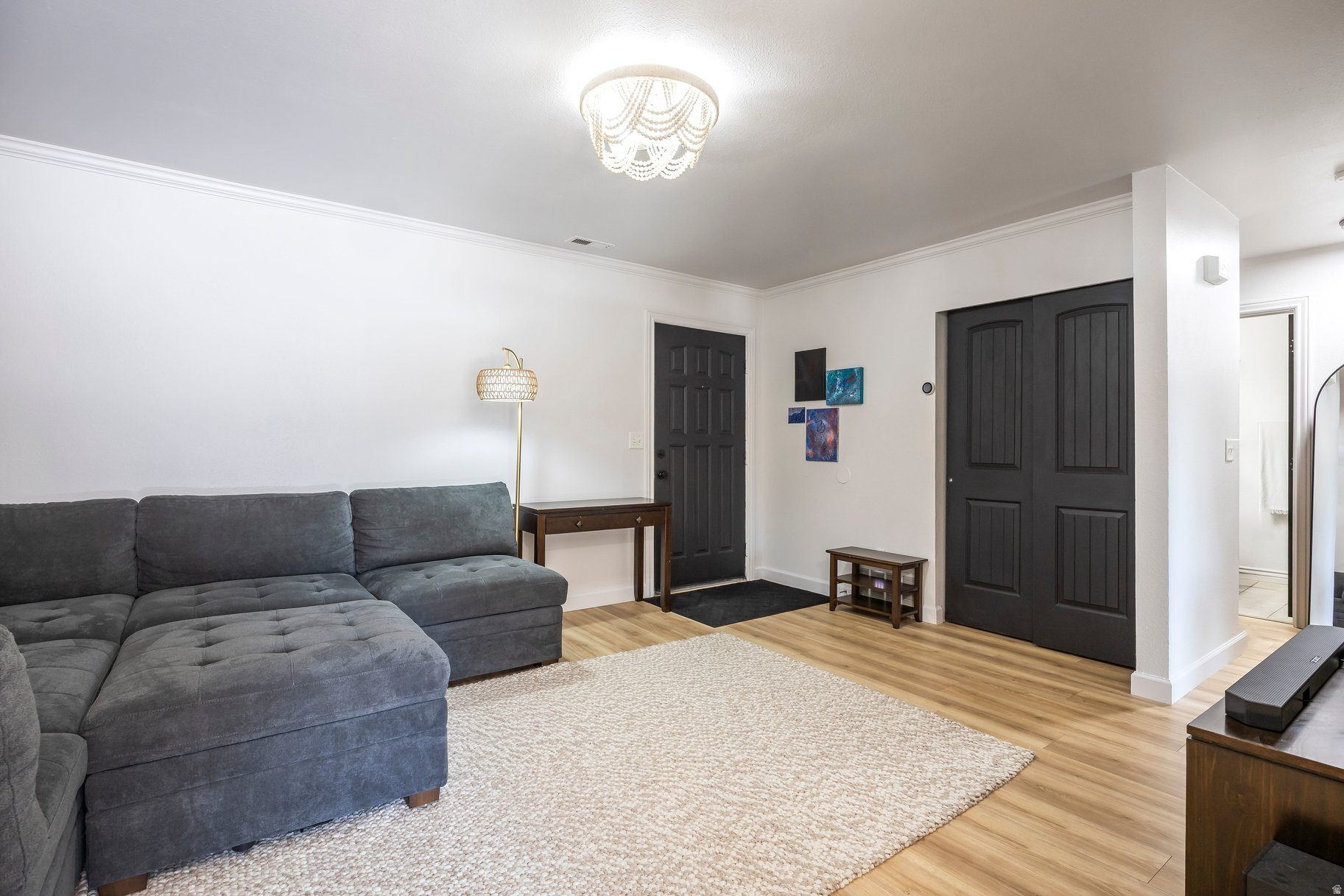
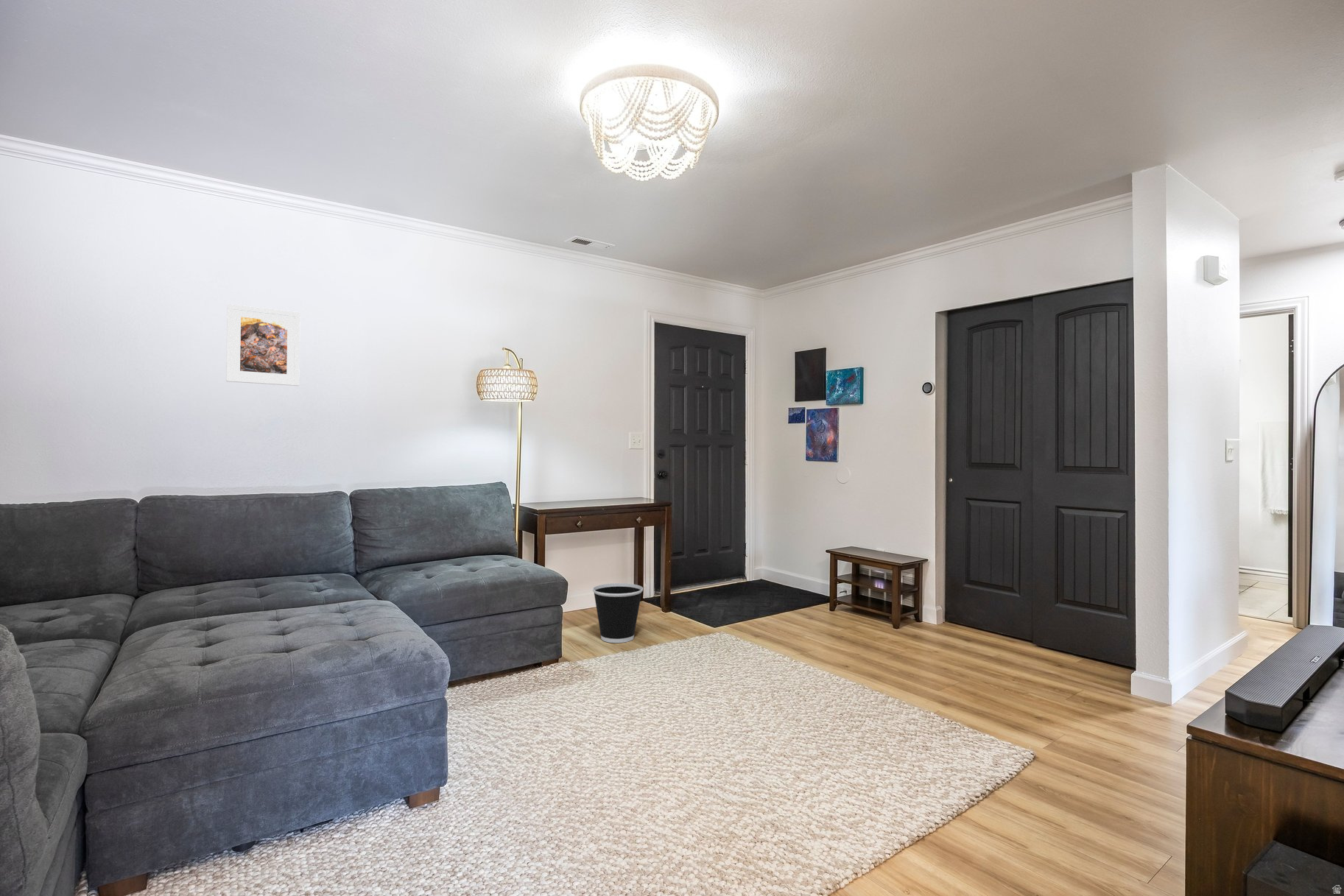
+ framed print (264, 346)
+ wastebasket (617, 613)
